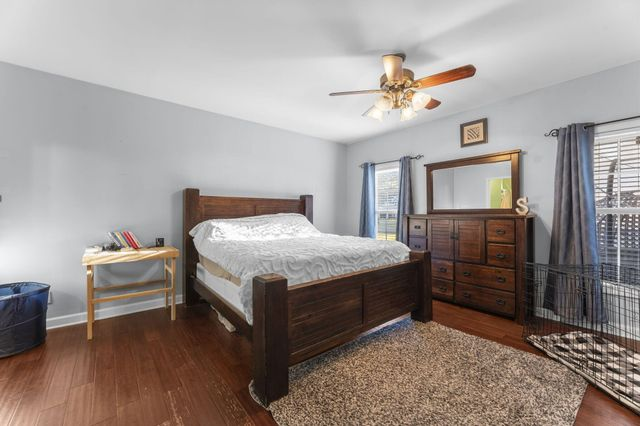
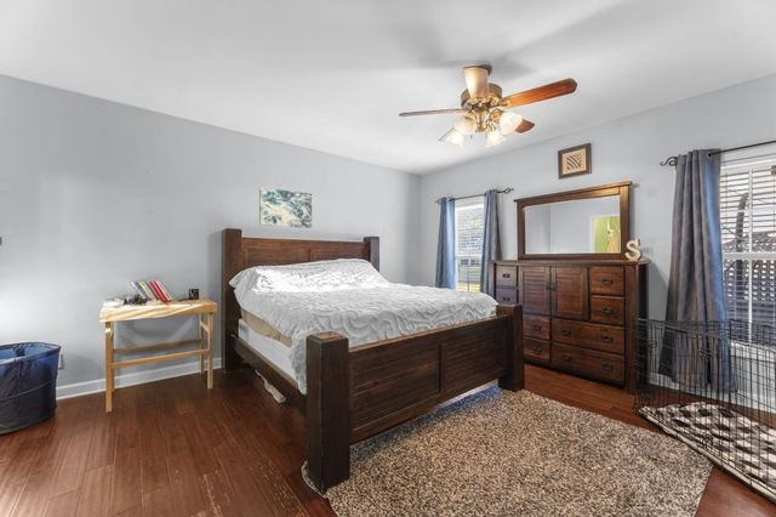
+ wall art (286, 209)
